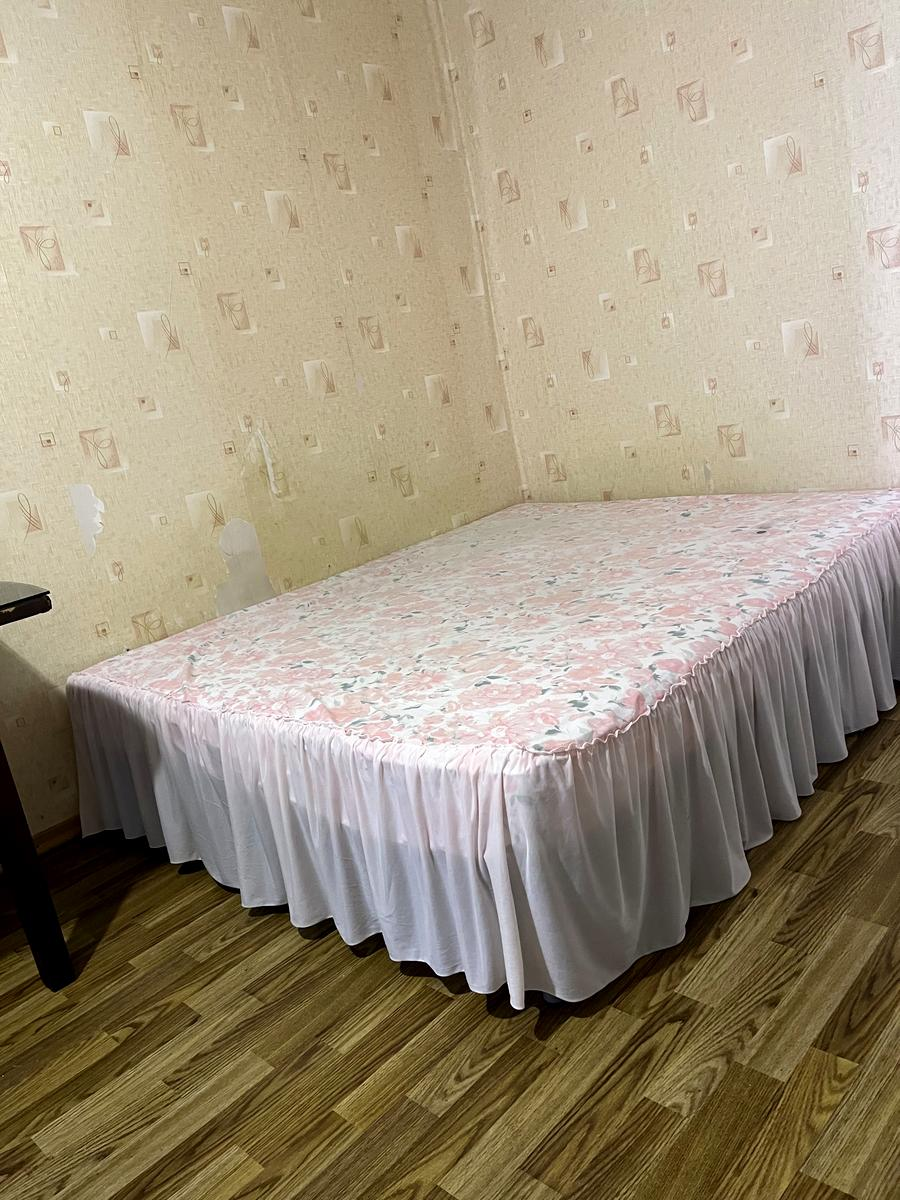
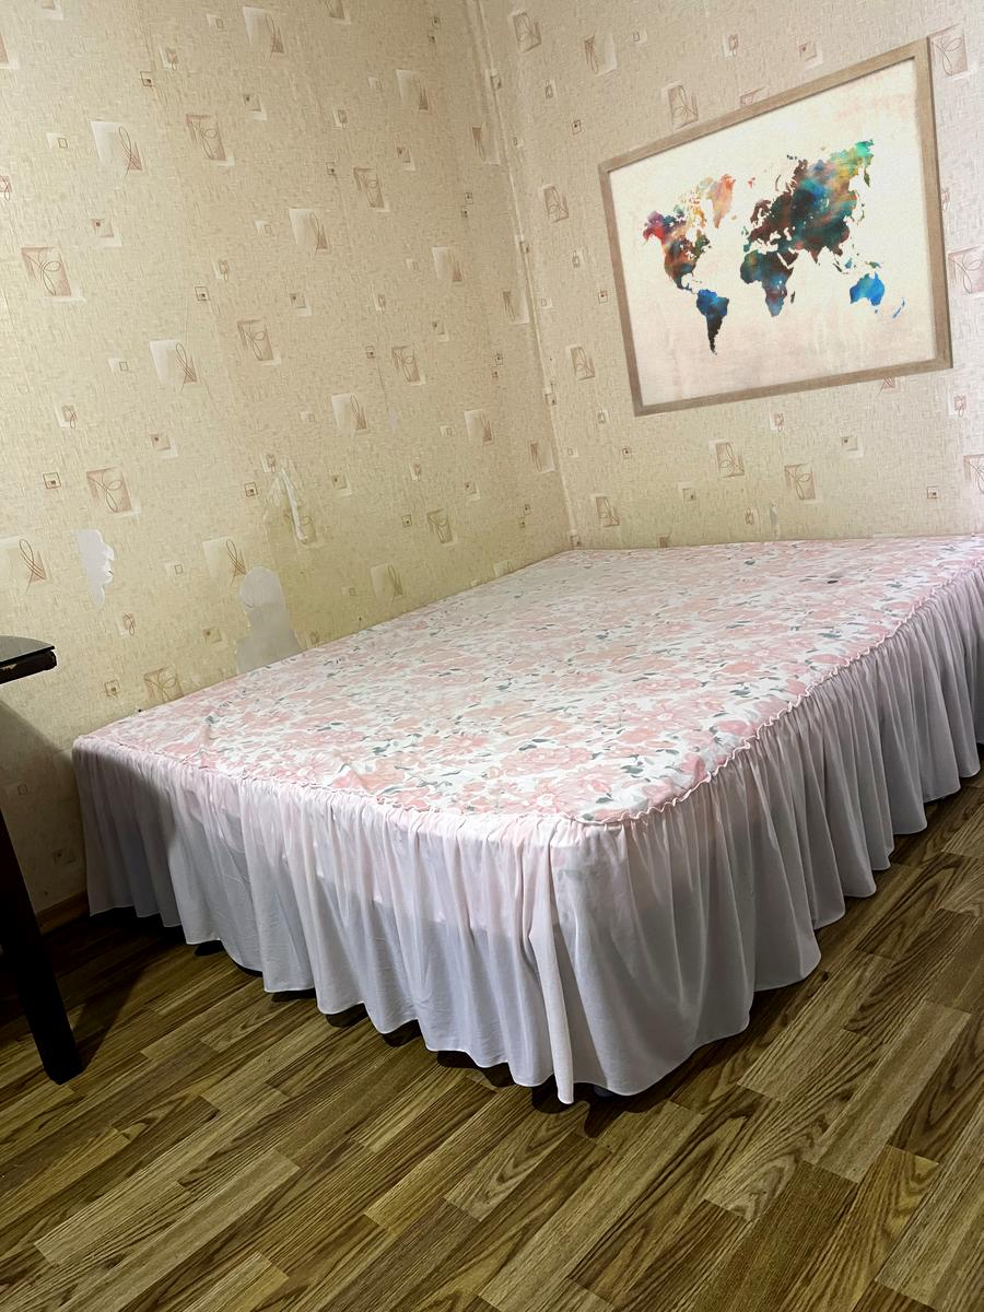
+ wall art (759, 256)
